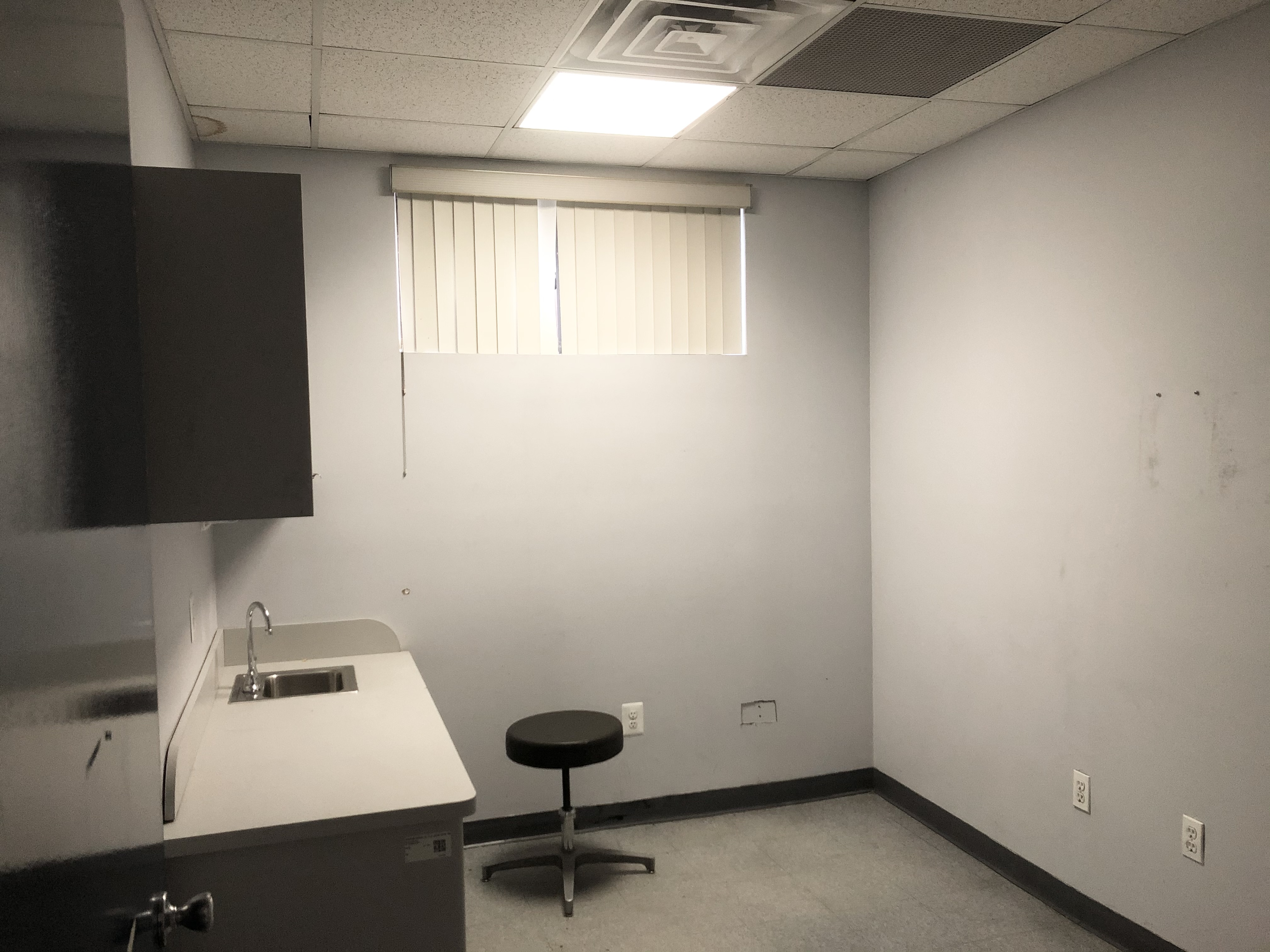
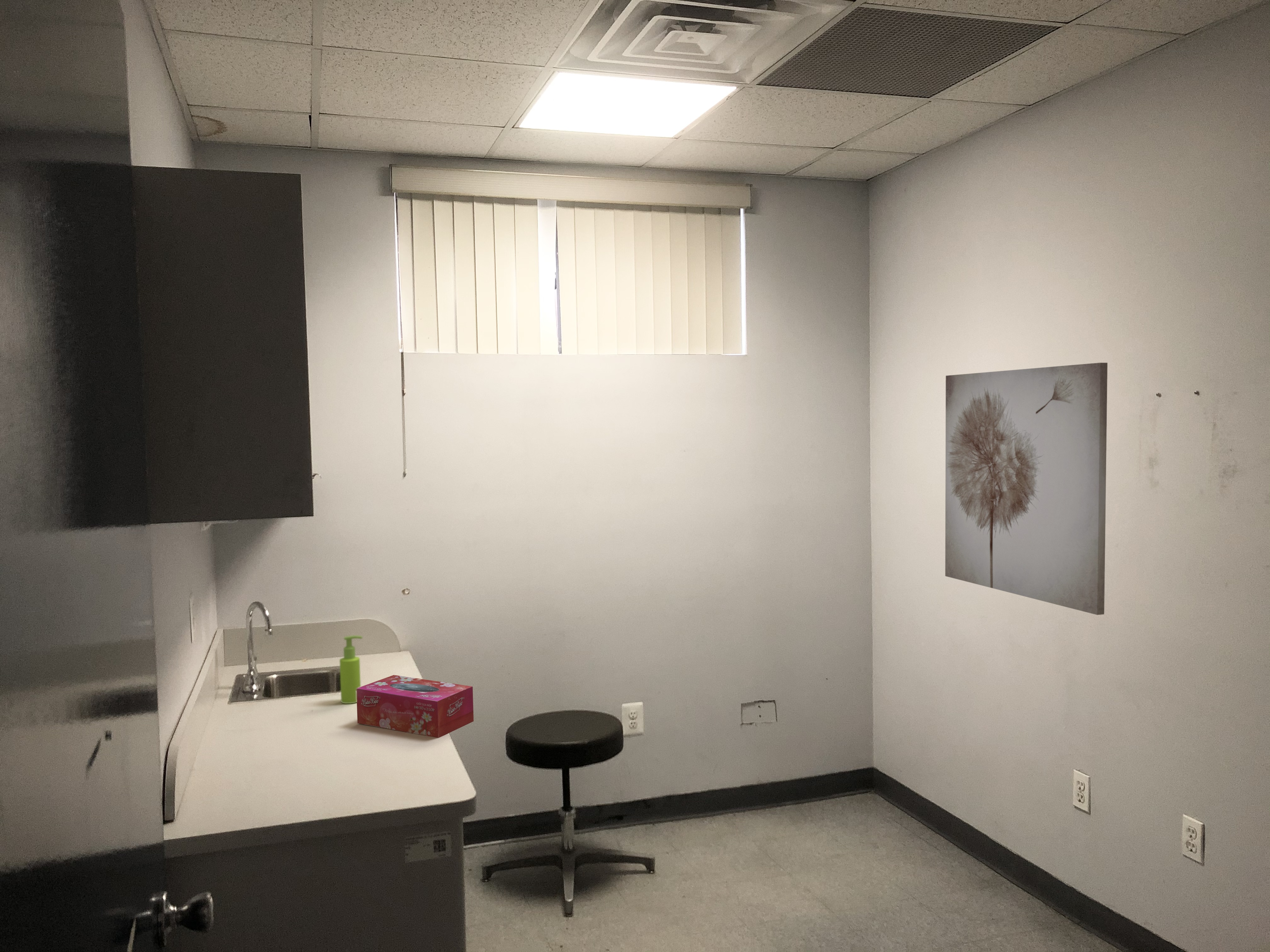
+ wall art (1016, 482)
+ tissue box (415, 705)
+ soap dispenser (352, 668)
